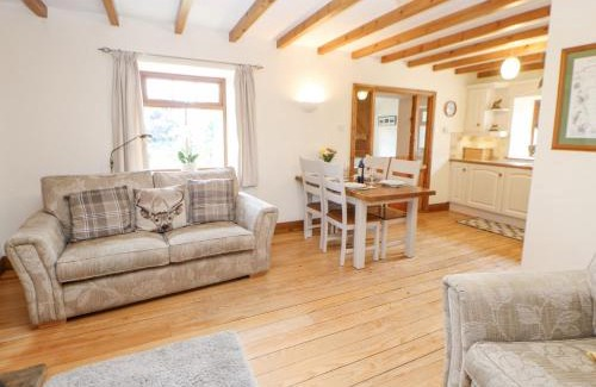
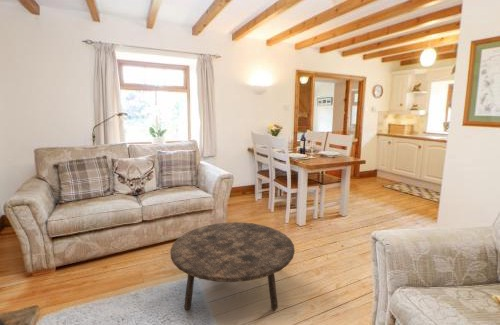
+ coffee table (233, 263)
